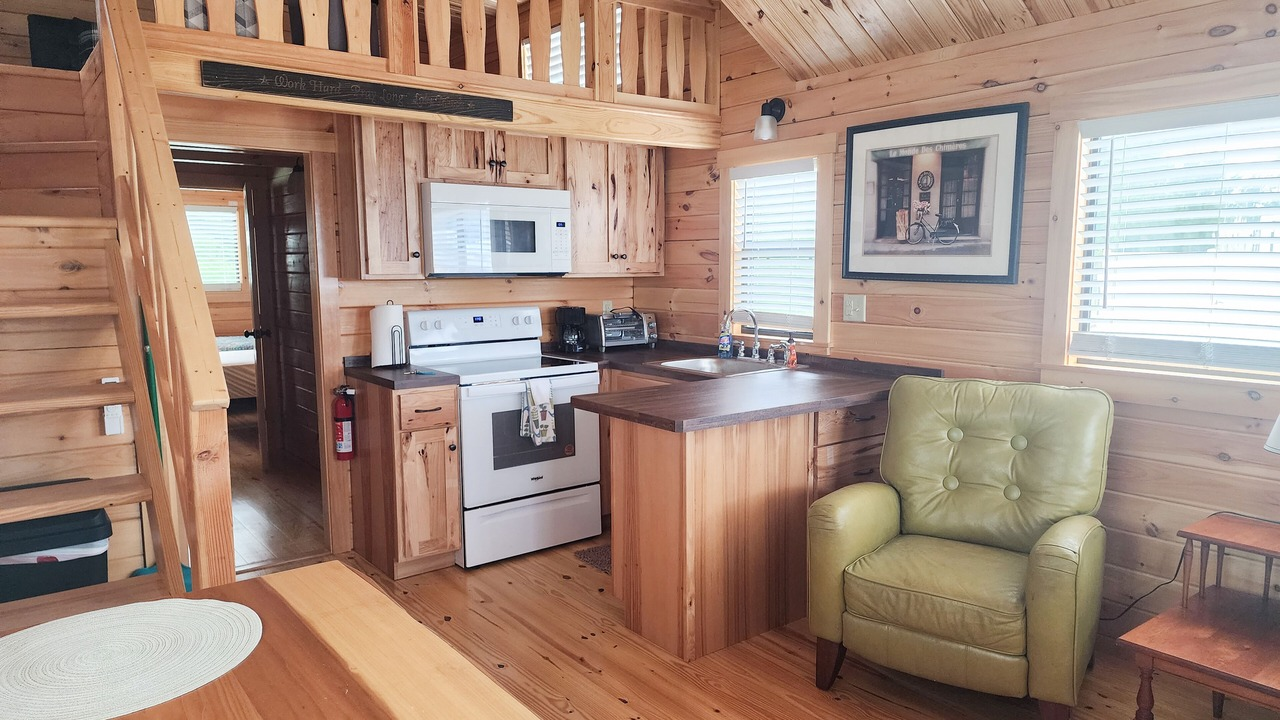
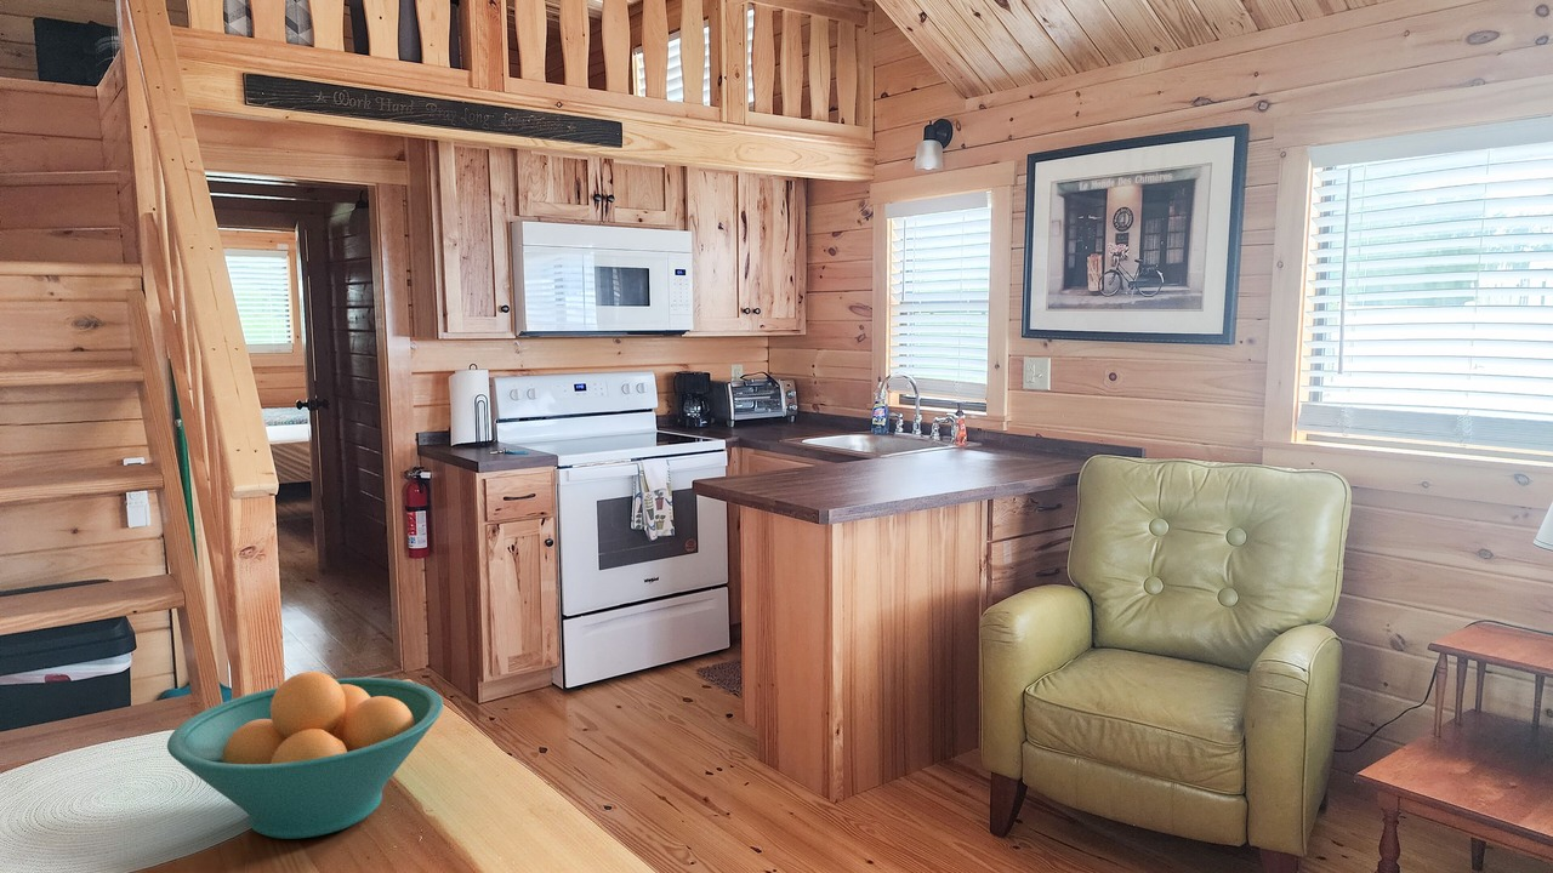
+ fruit bowl (313, 743)
